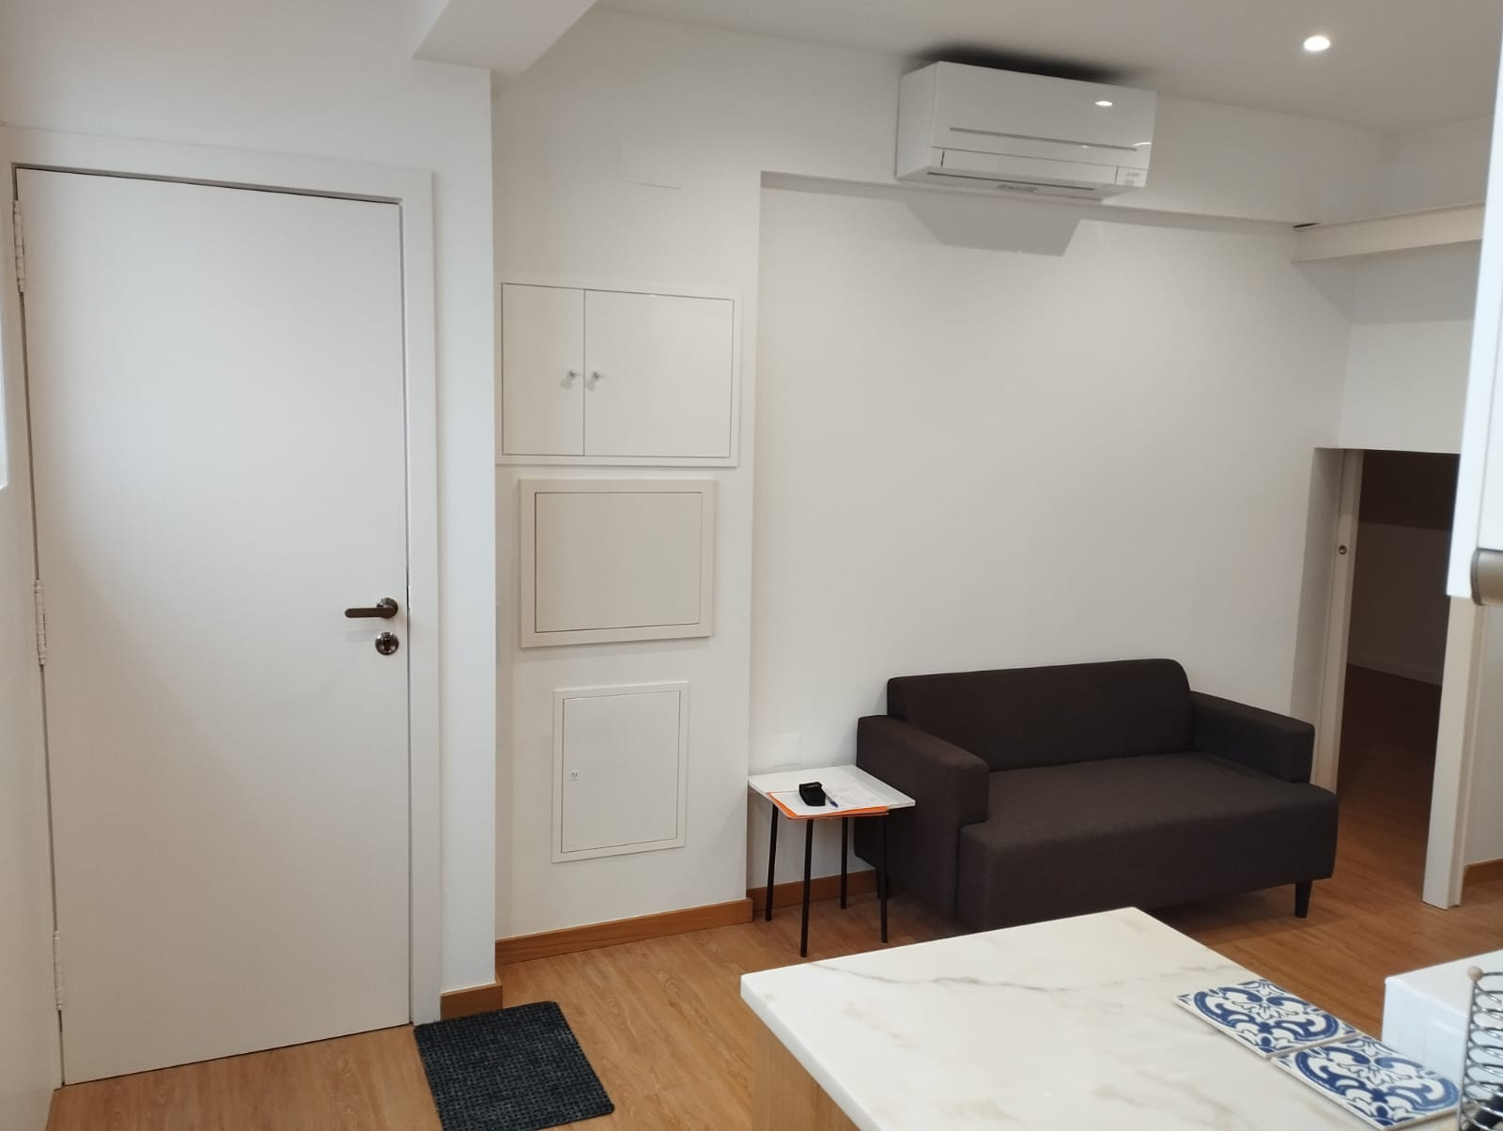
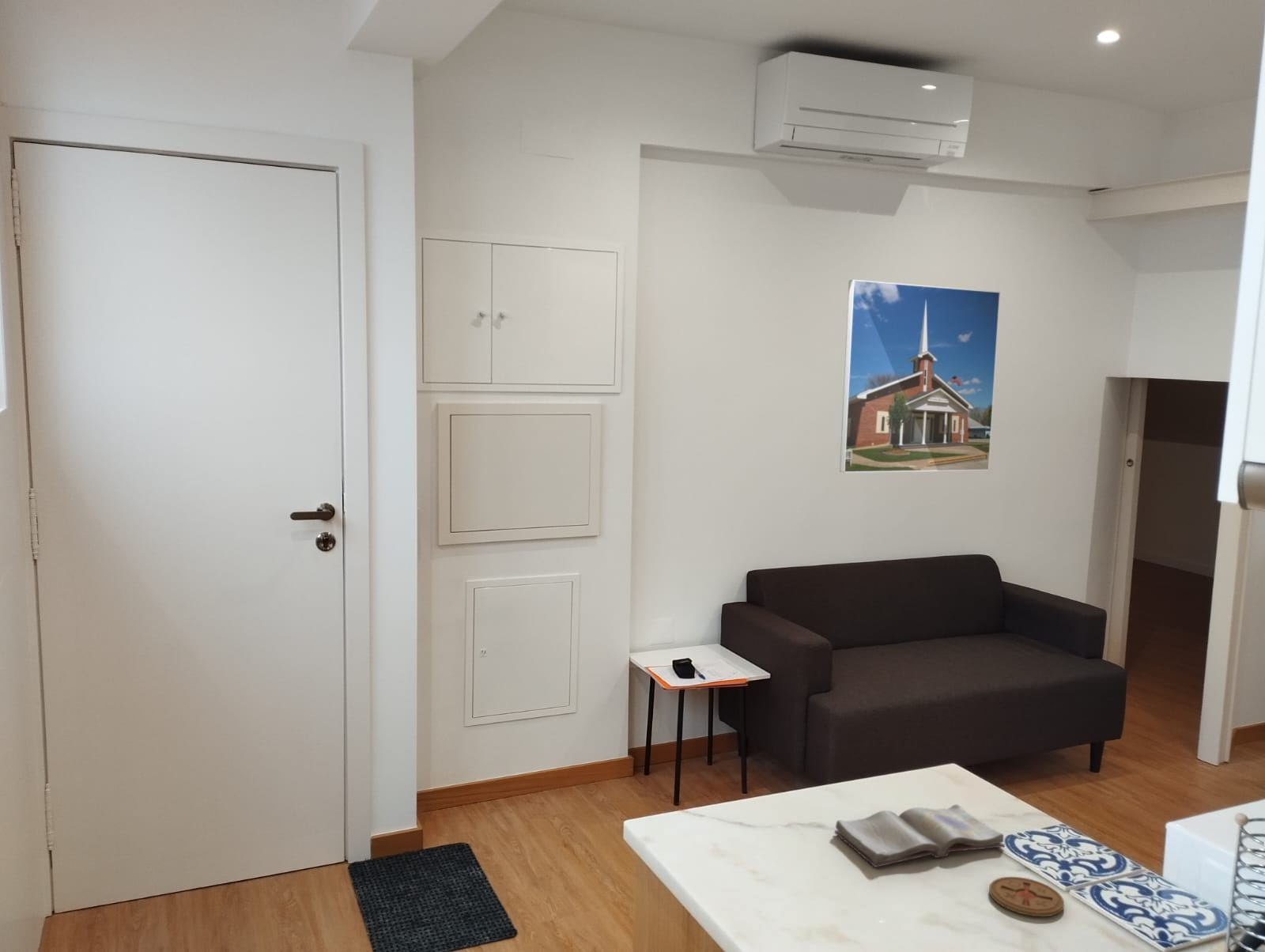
+ coaster (1025, 896)
+ diary (919, 832)
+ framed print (922, 380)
